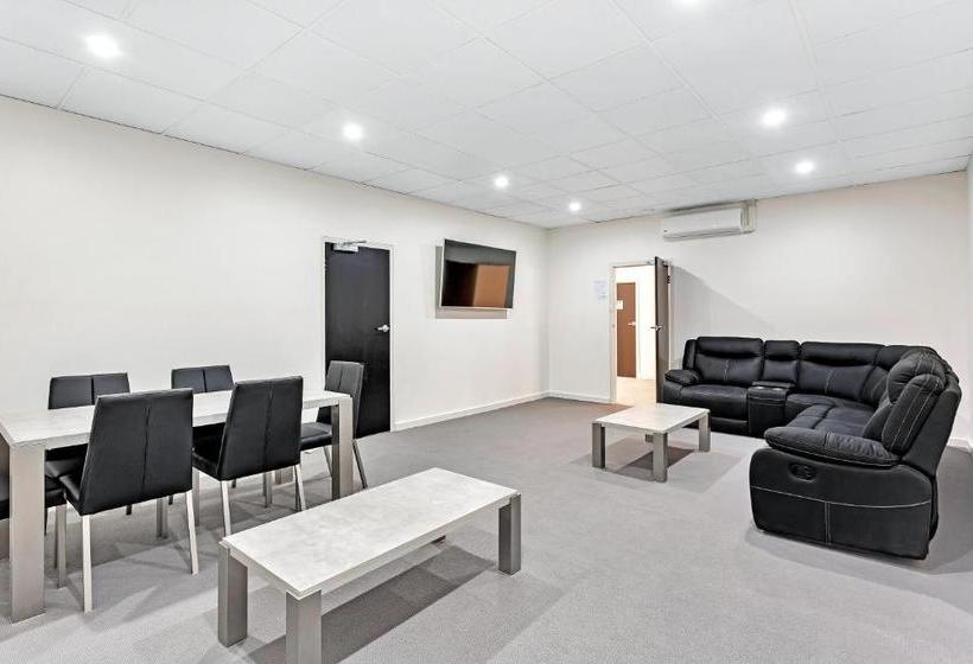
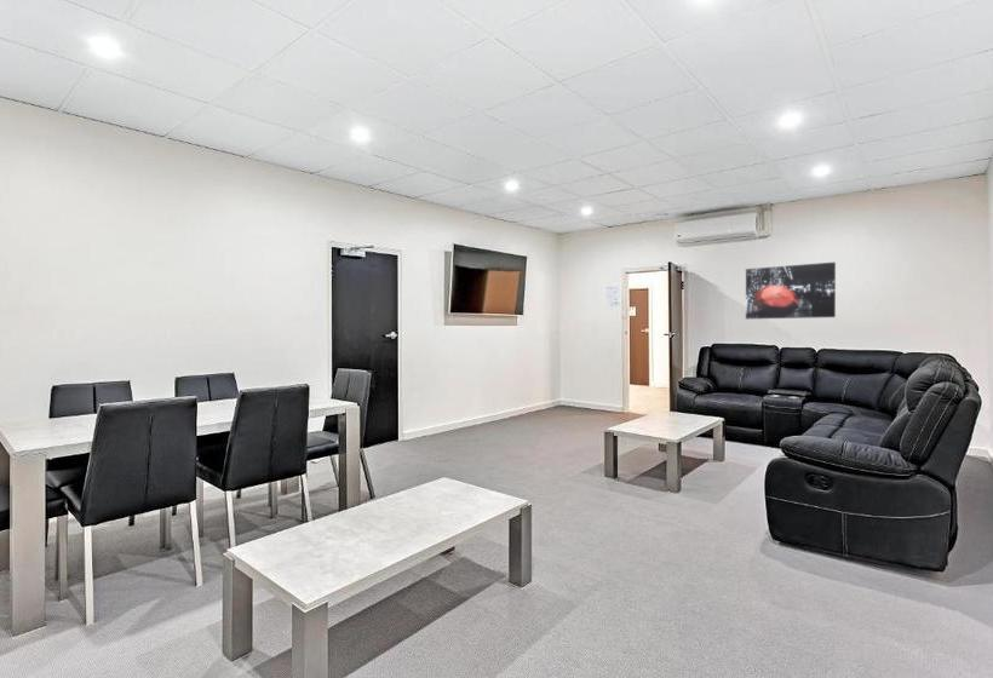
+ wall art (788, 292)
